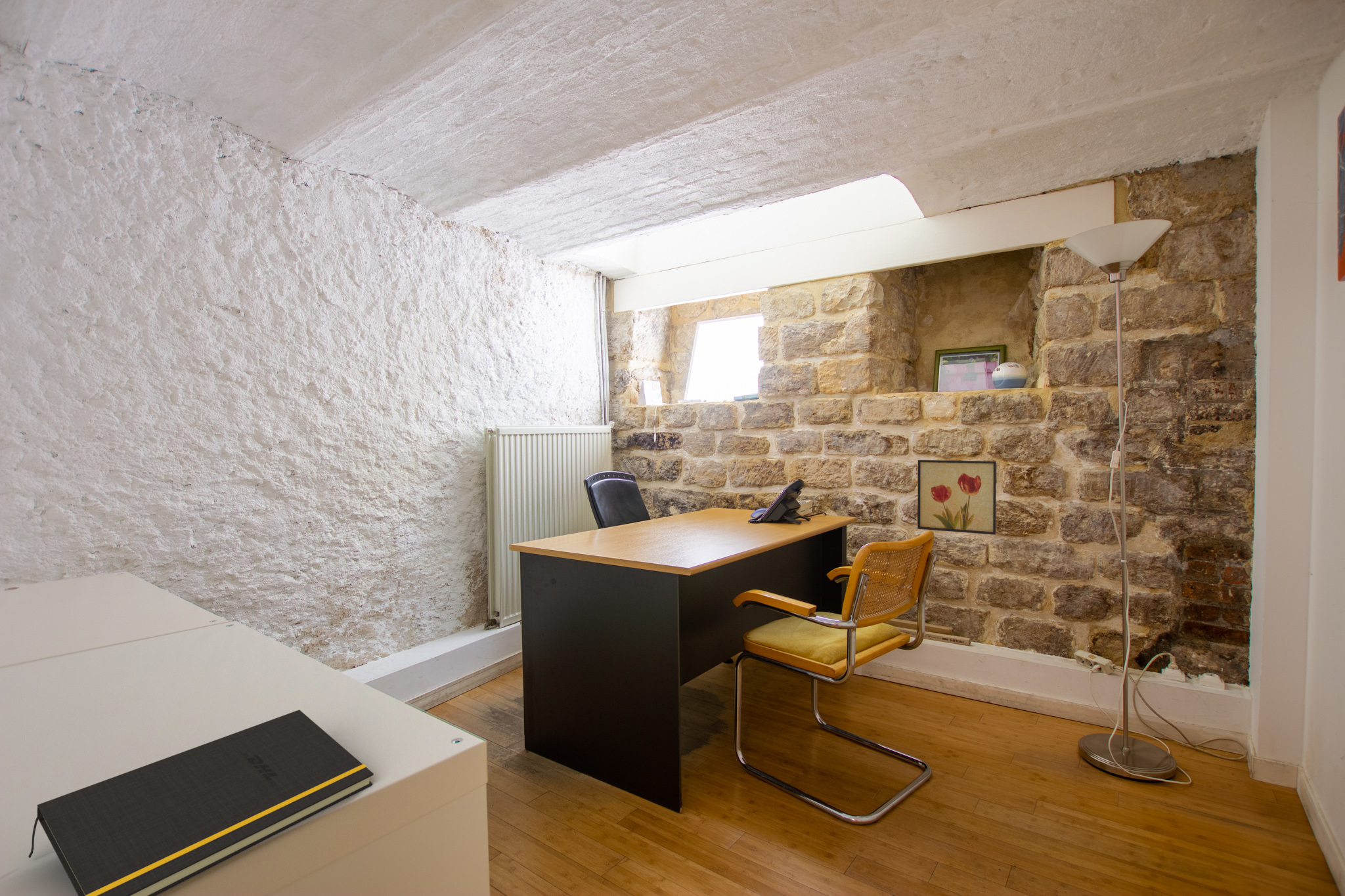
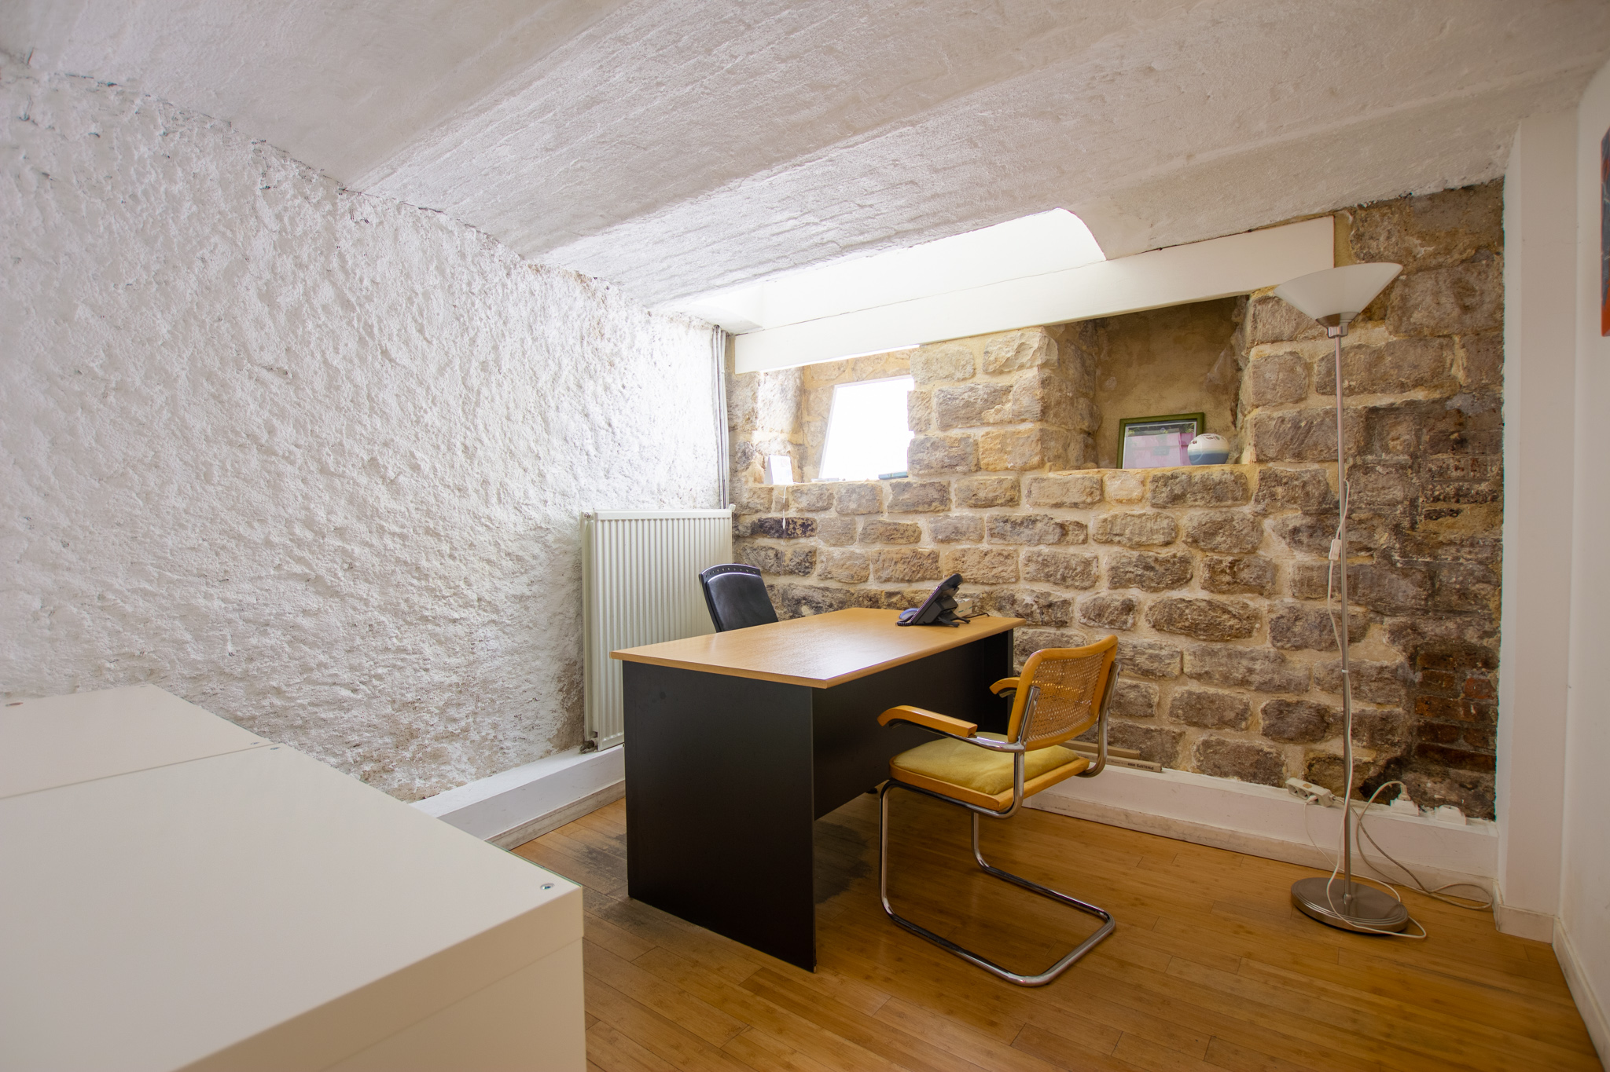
- notepad (219, 794)
- wall art (956, 496)
